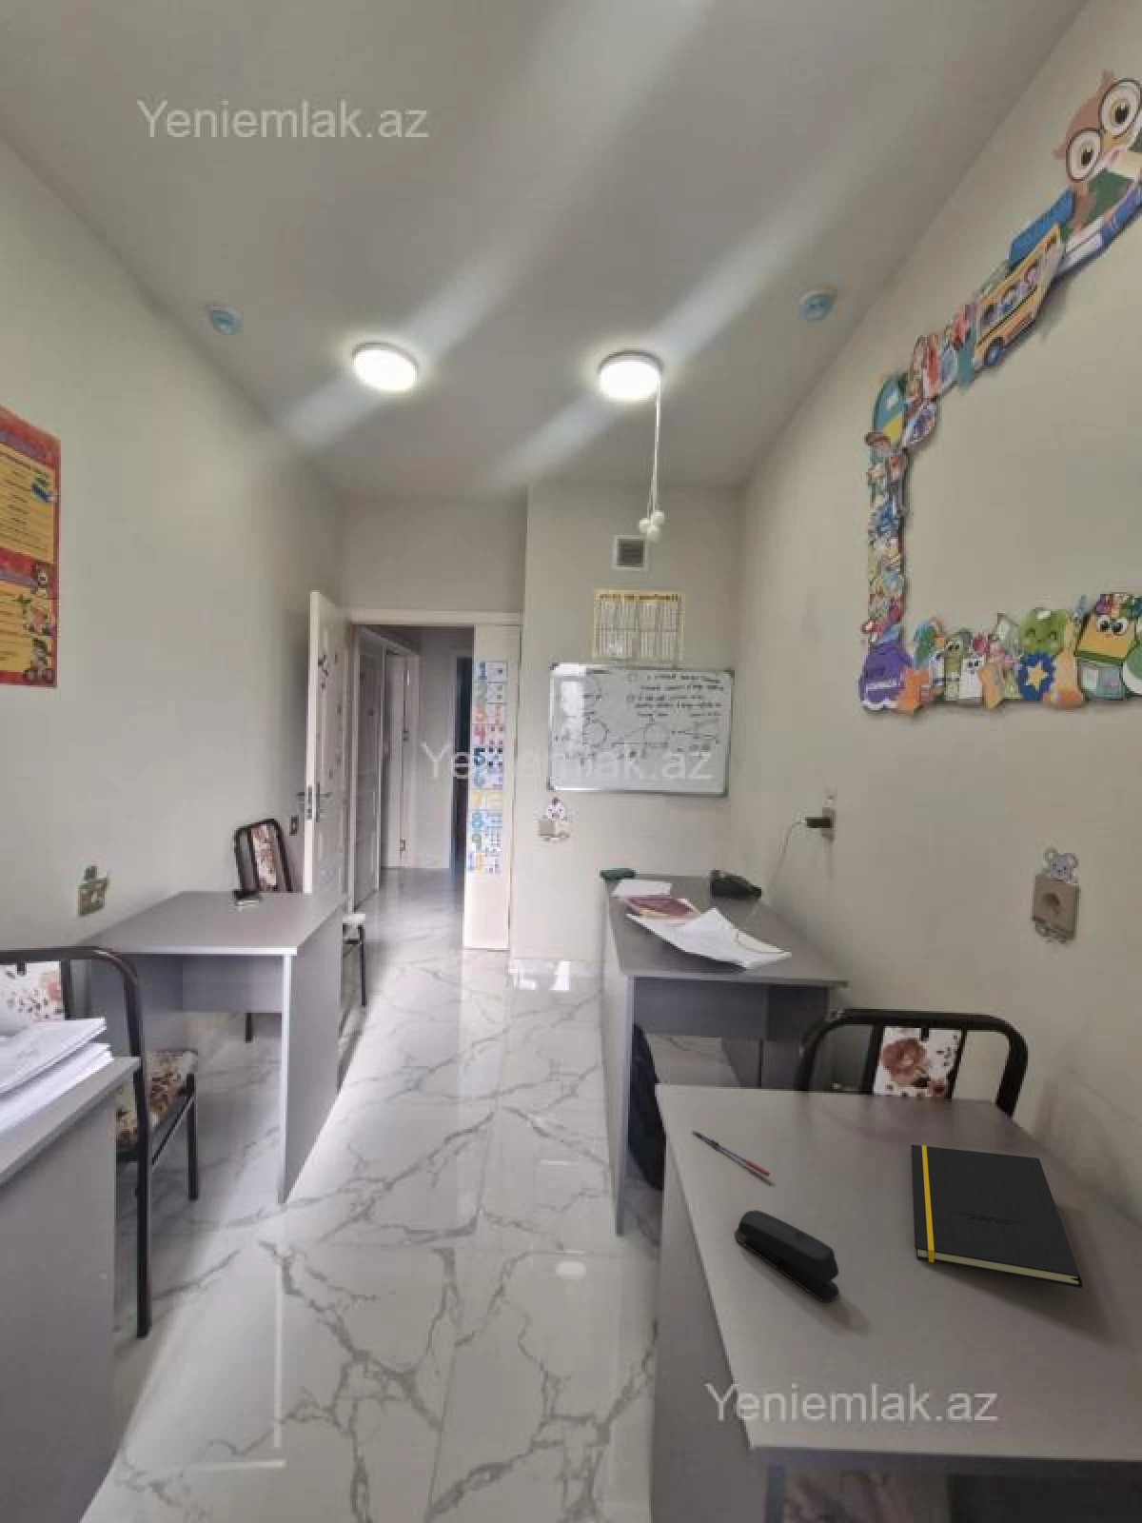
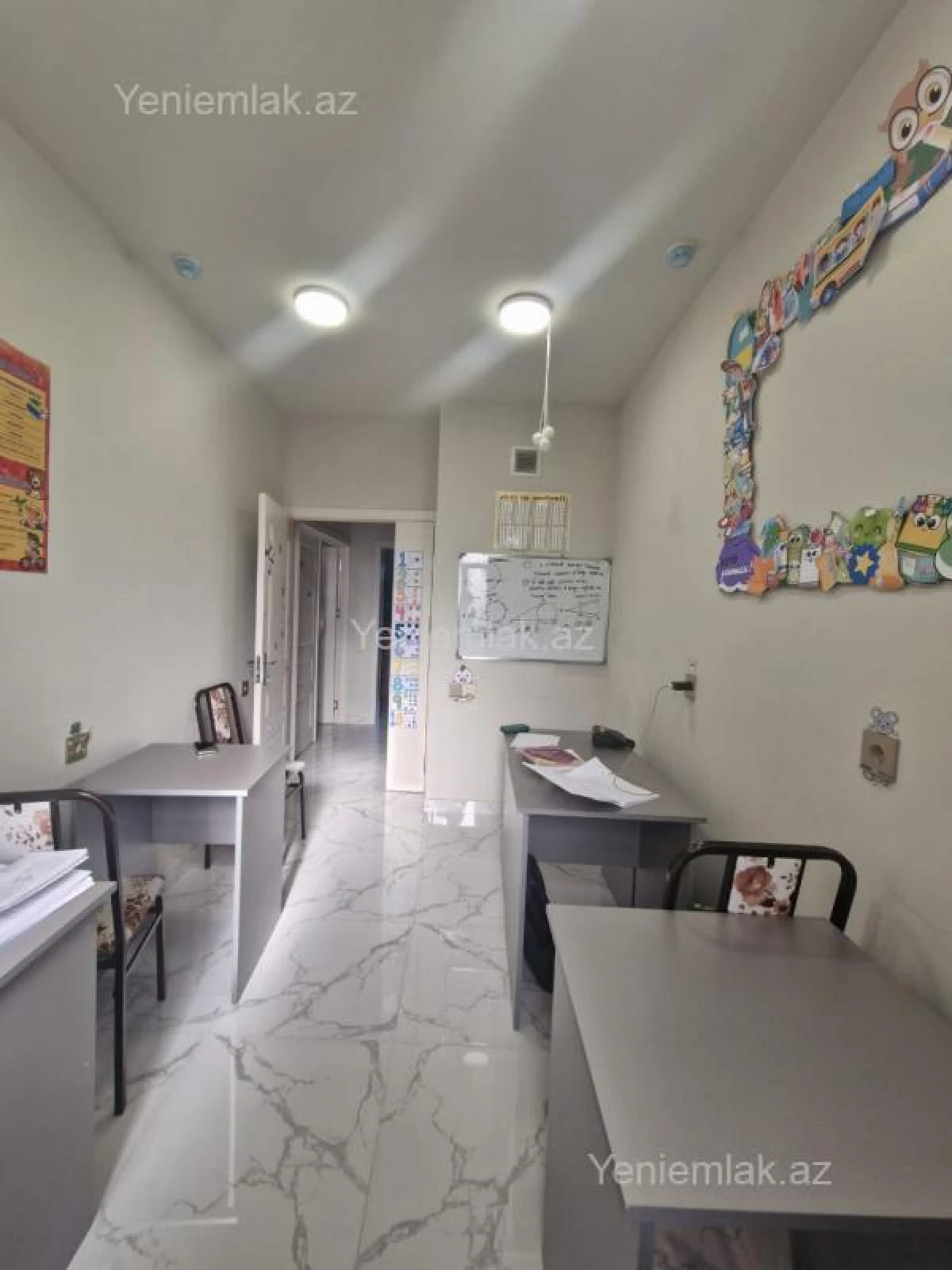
- notepad (982, 1204)
- stapler (785, 1244)
- pen (728, 1151)
